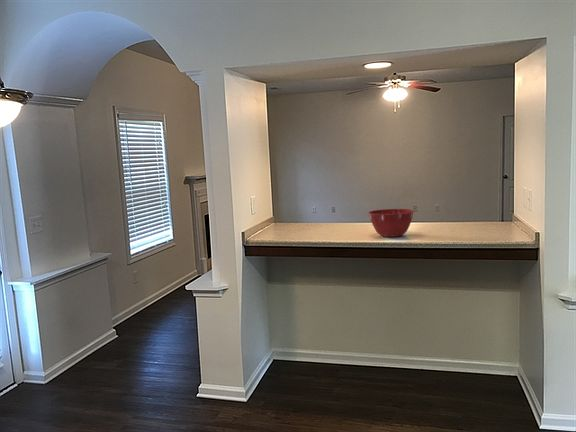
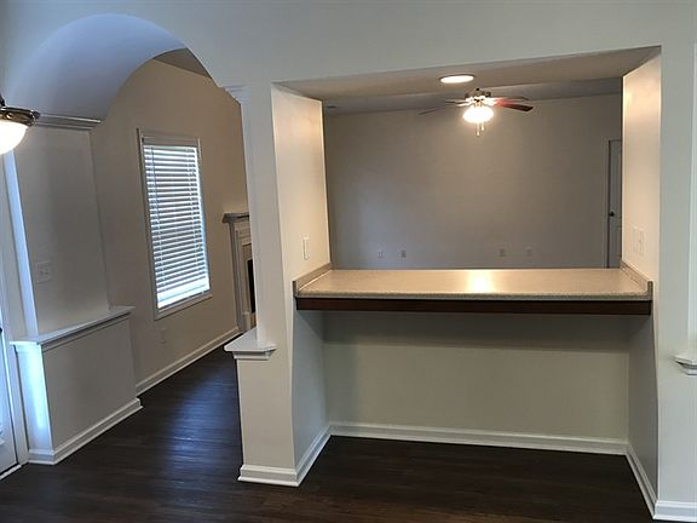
- mixing bowl (391, 223)
